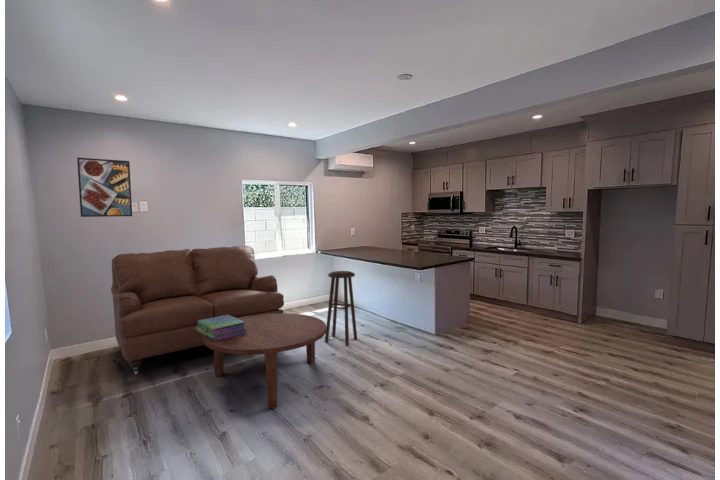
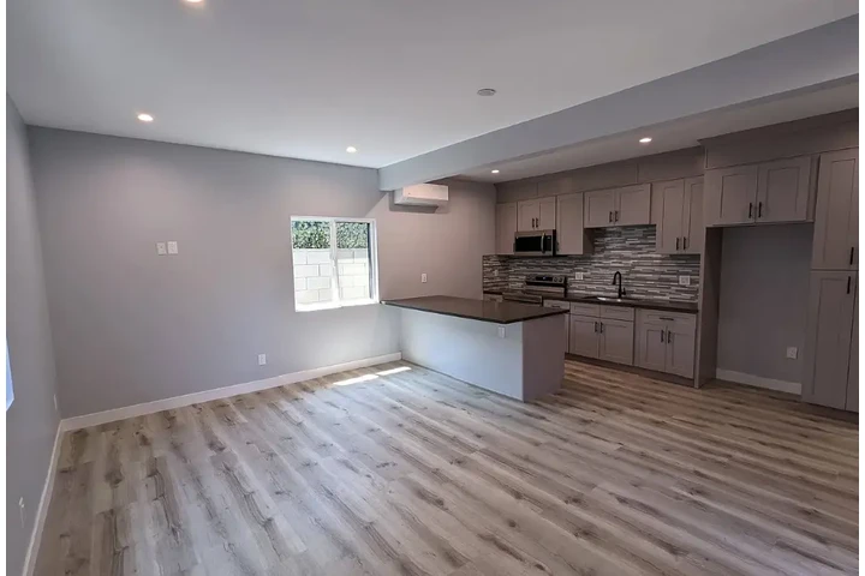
- sofa (198, 297)
- stool (340, 307)
- coffee table (267, 354)
- stack of books (221, 326)
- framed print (105, 188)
